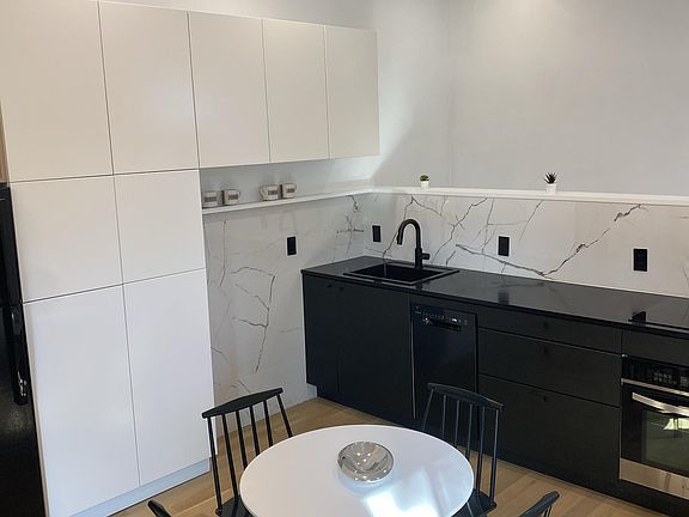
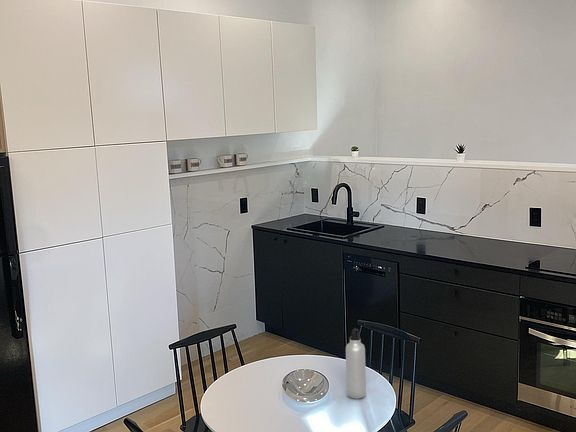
+ water bottle (355, 362)
